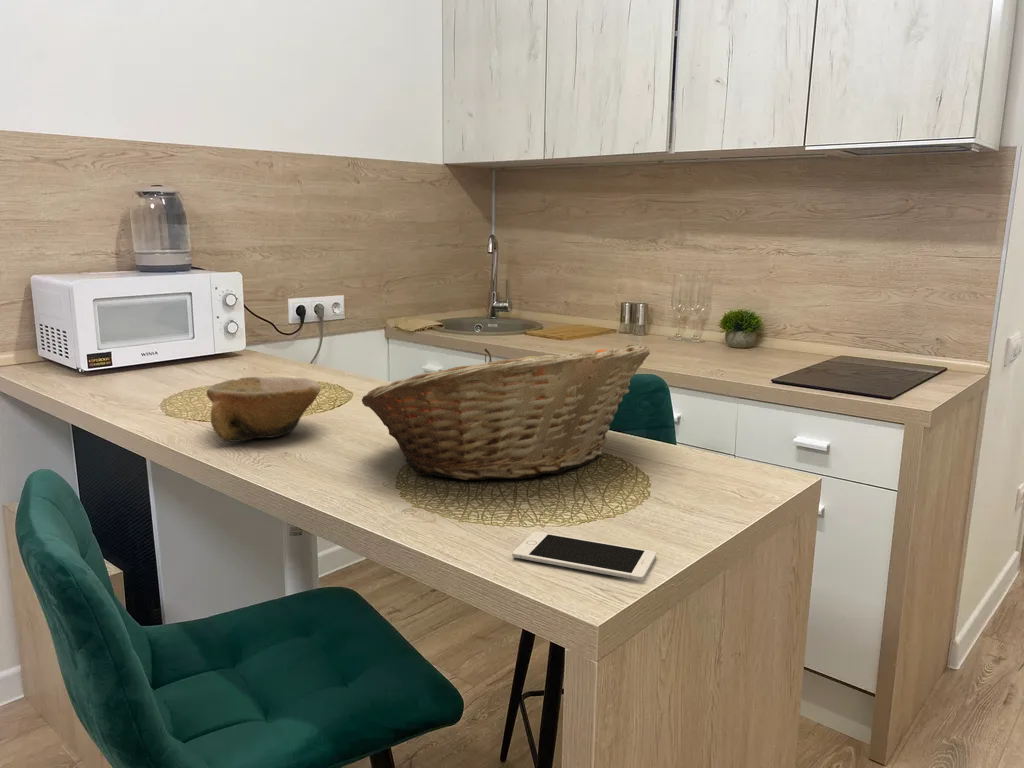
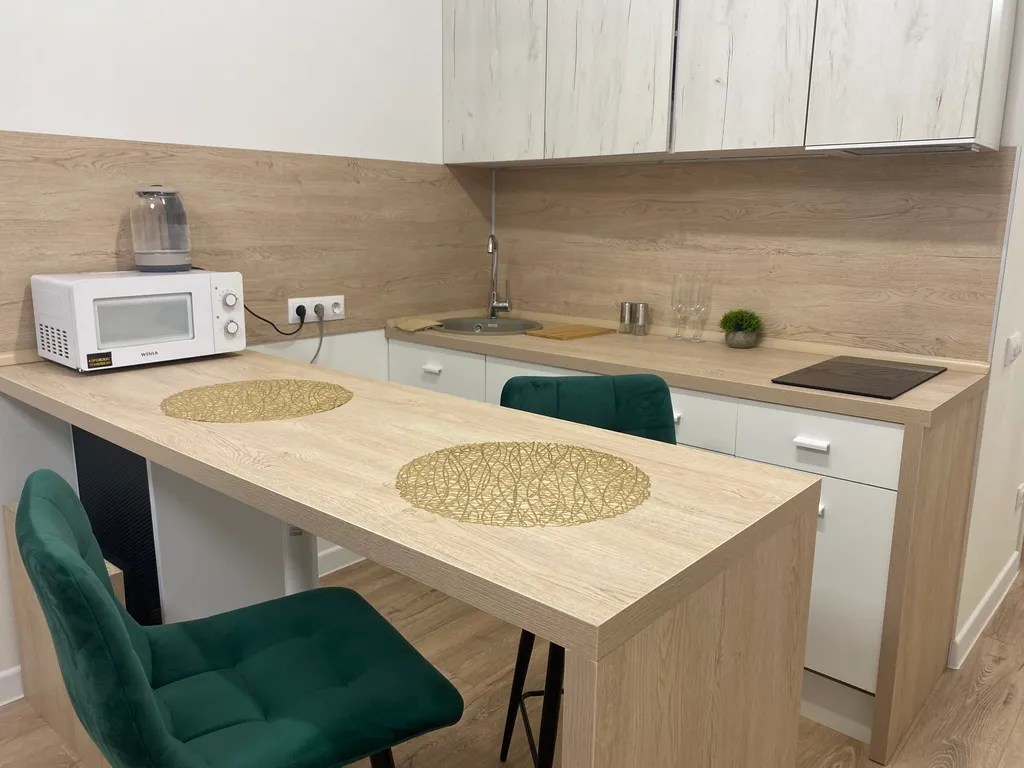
- bowl (262, 408)
- cell phone (584, 554)
- fruit basket (511, 398)
